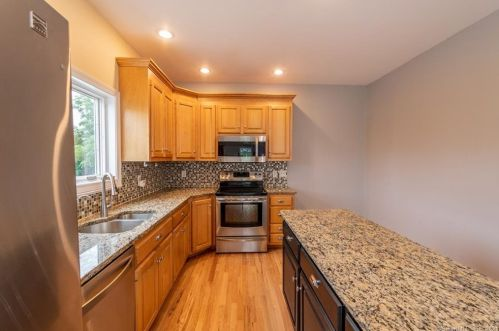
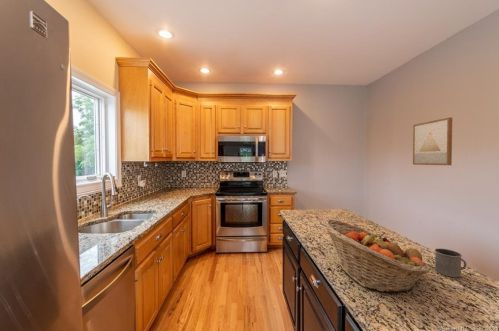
+ mug (450, 262)
+ wall art (430, 143)
+ fruit basket (369, 249)
